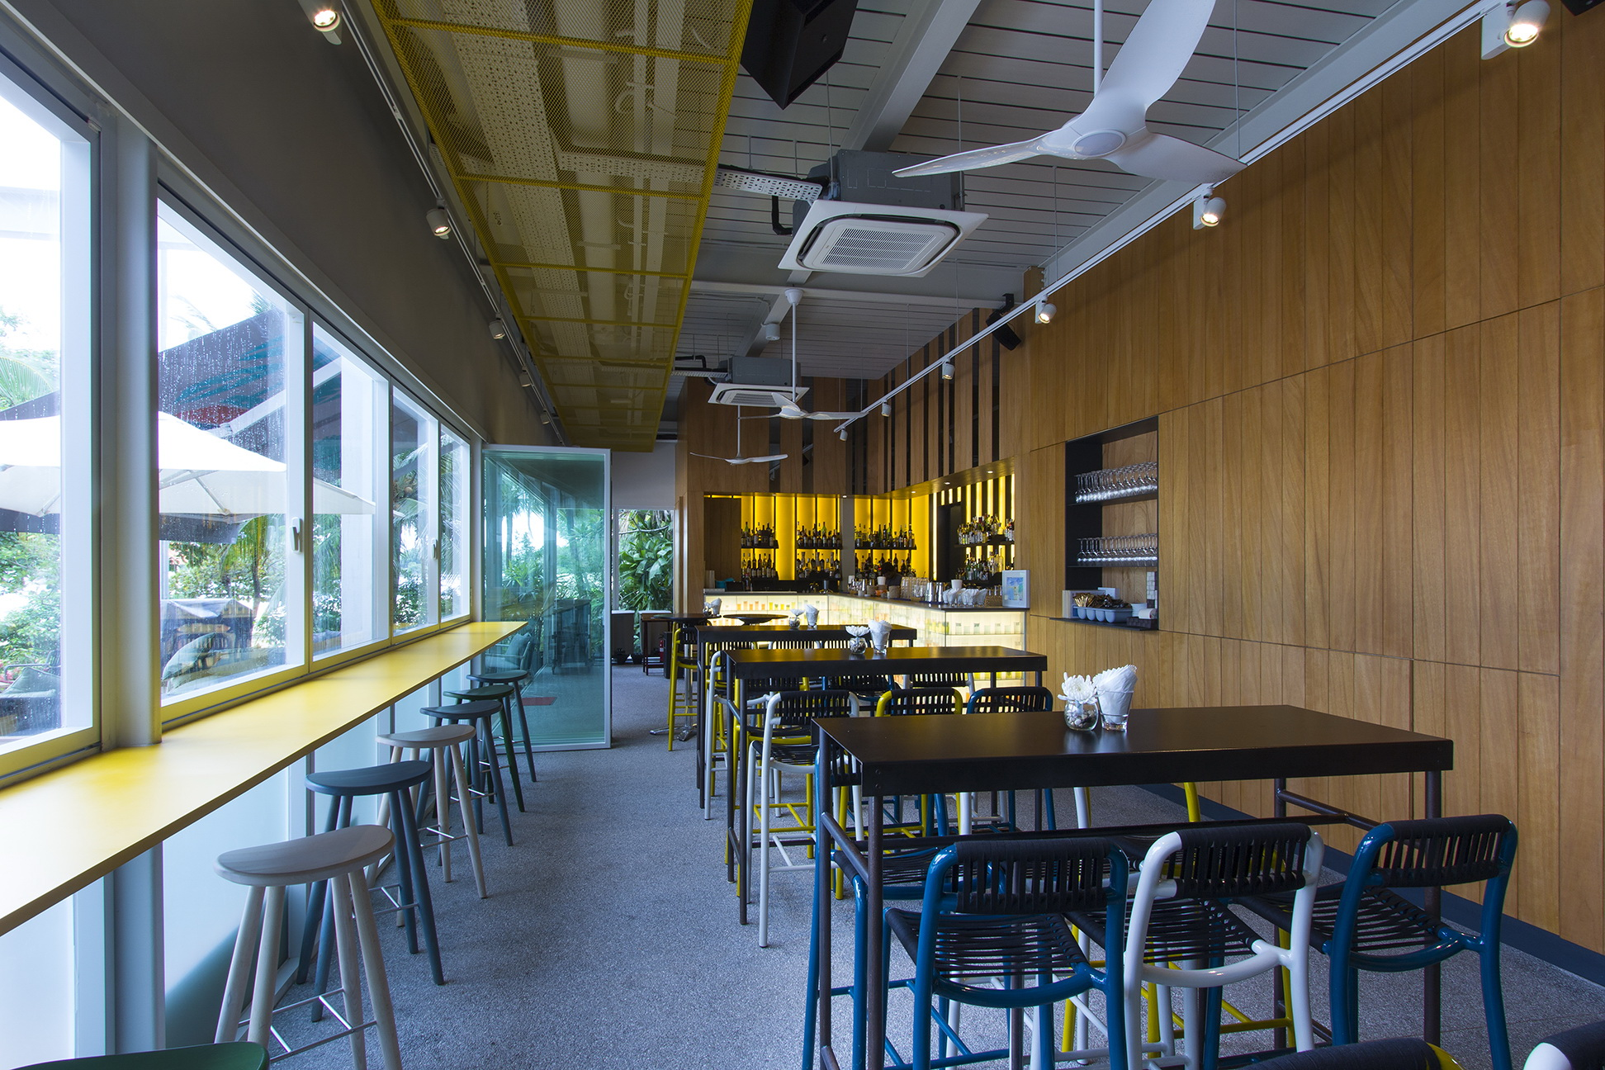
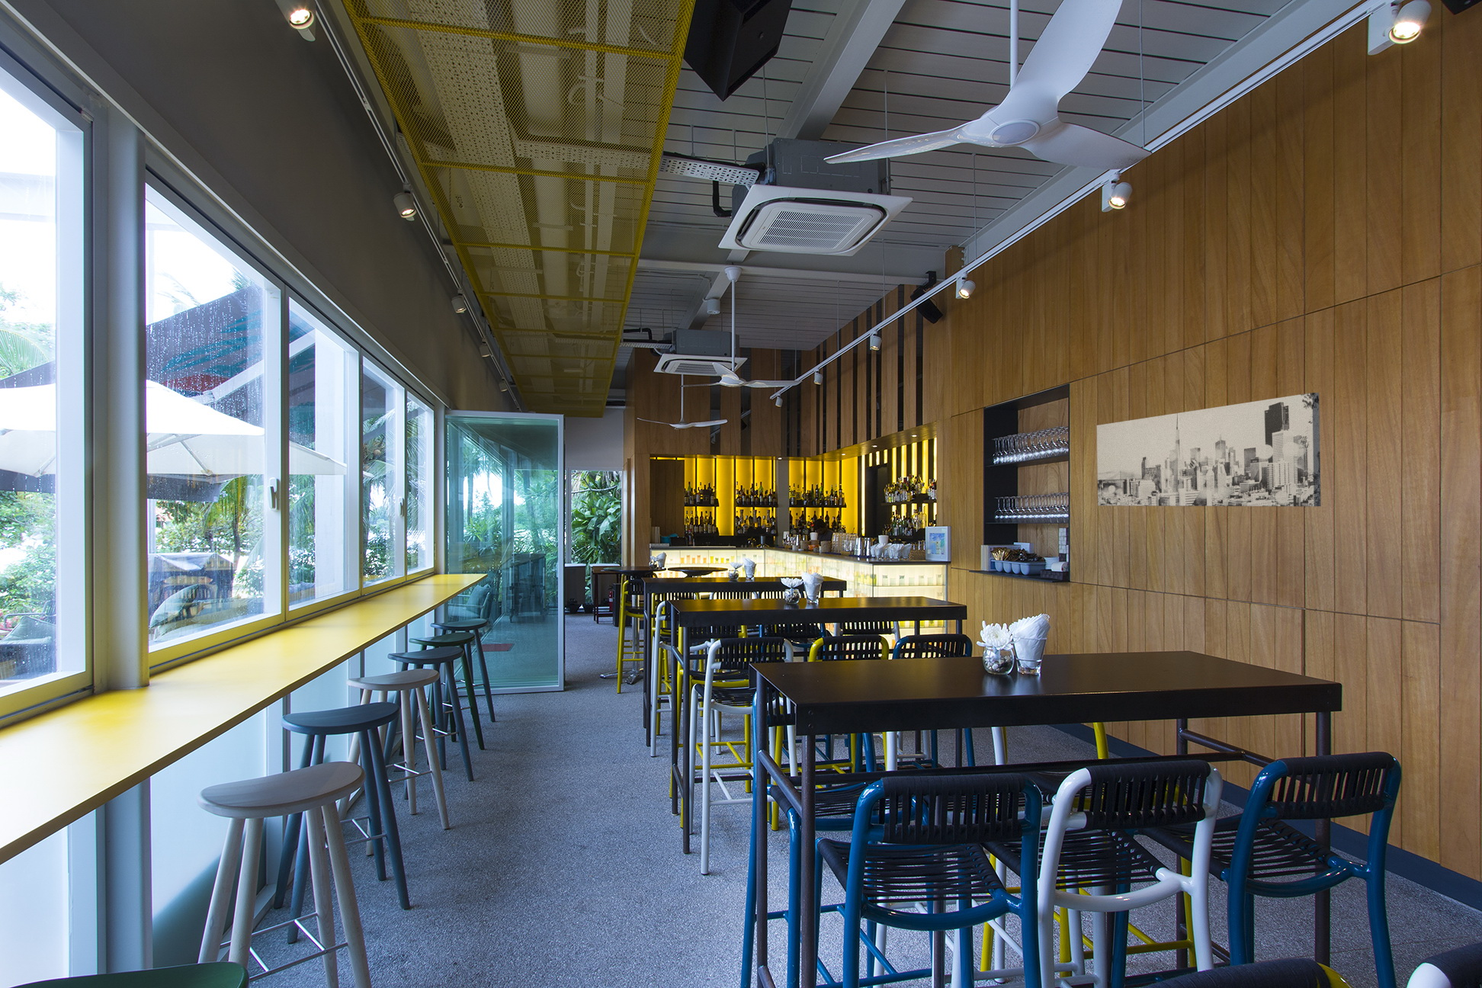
+ wall art (1190, 459)
